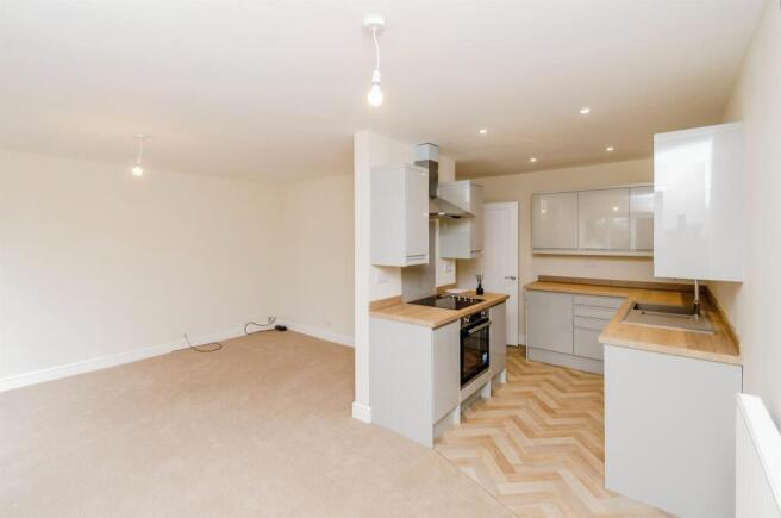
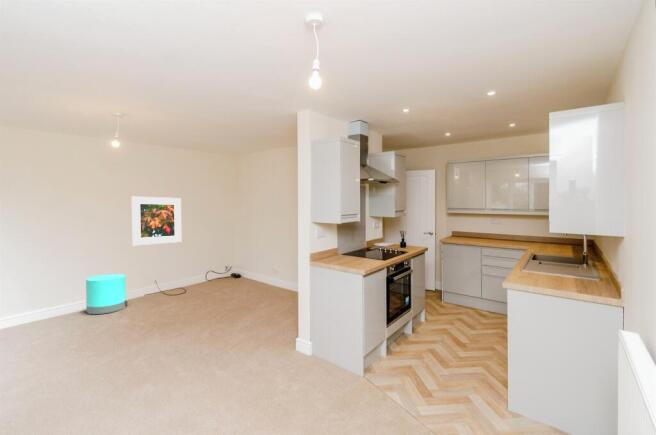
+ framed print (158, 220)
+ trash can (107, 292)
